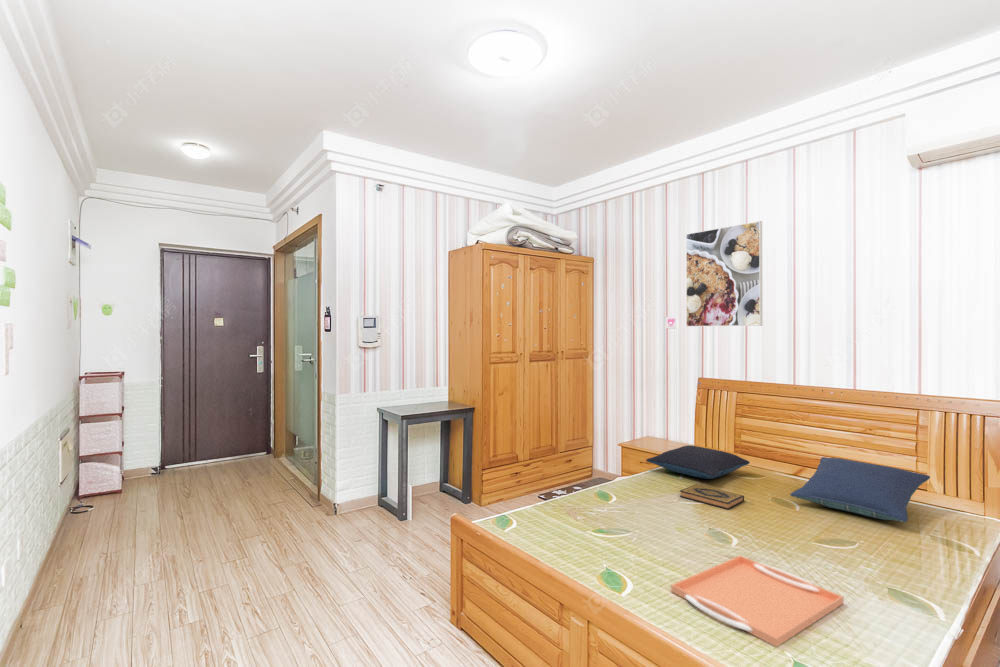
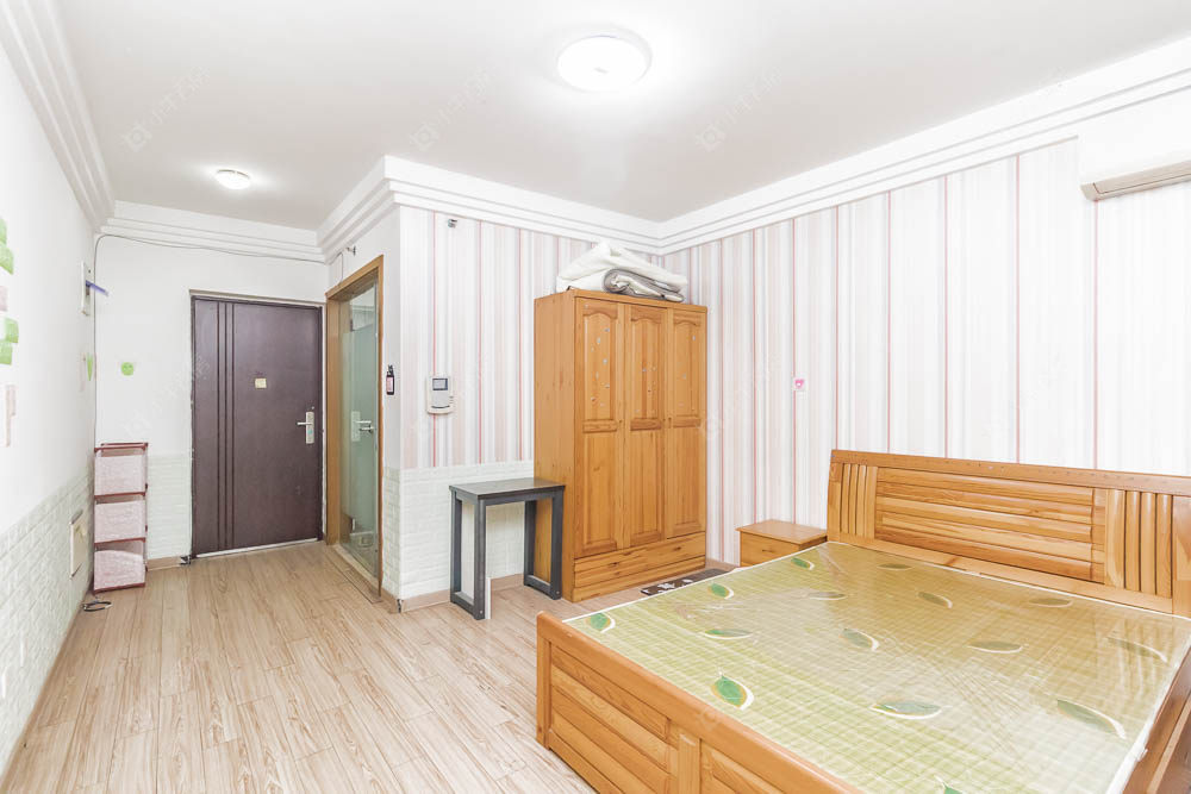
- pillow (697, 461)
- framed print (721, 277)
- pillow (858, 486)
- serving tray (755, 594)
- hardback book (711, 495)
